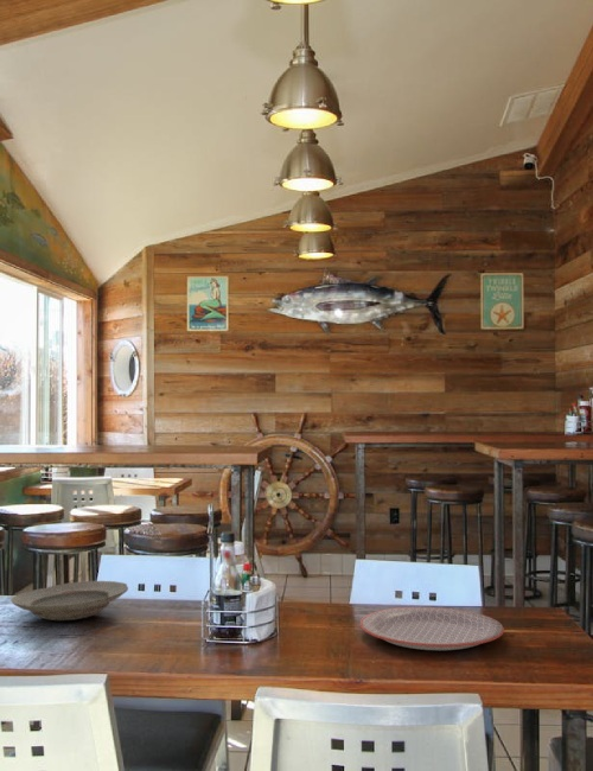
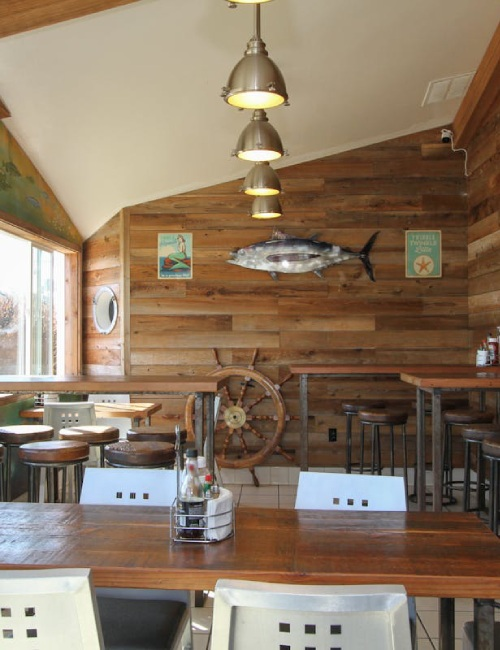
- plate (70, 603)
- plate (431, 630)
